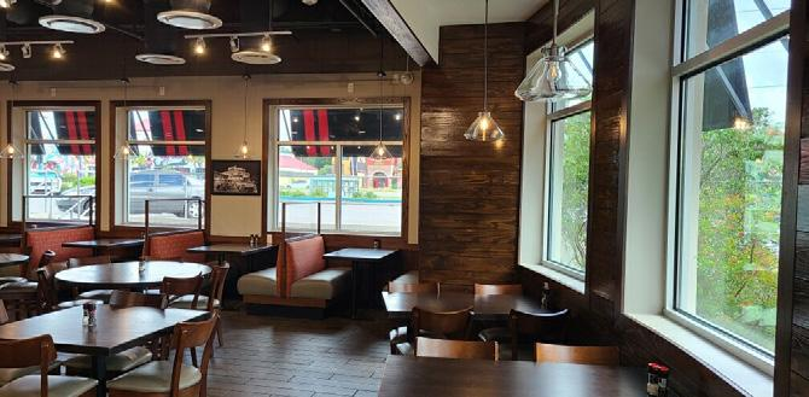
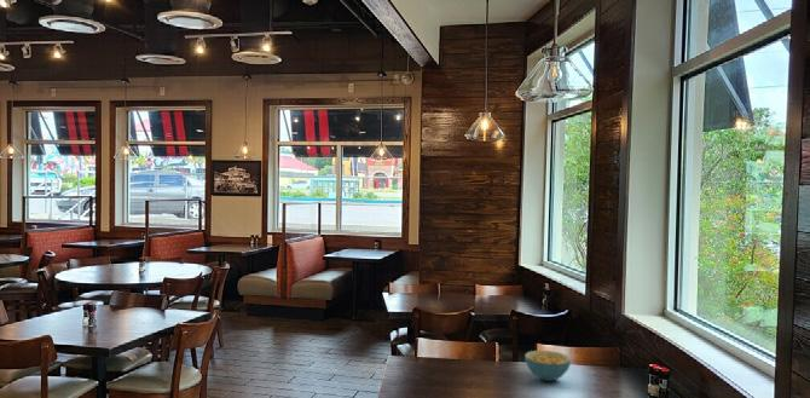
+ cereal bowl (546, 368)
